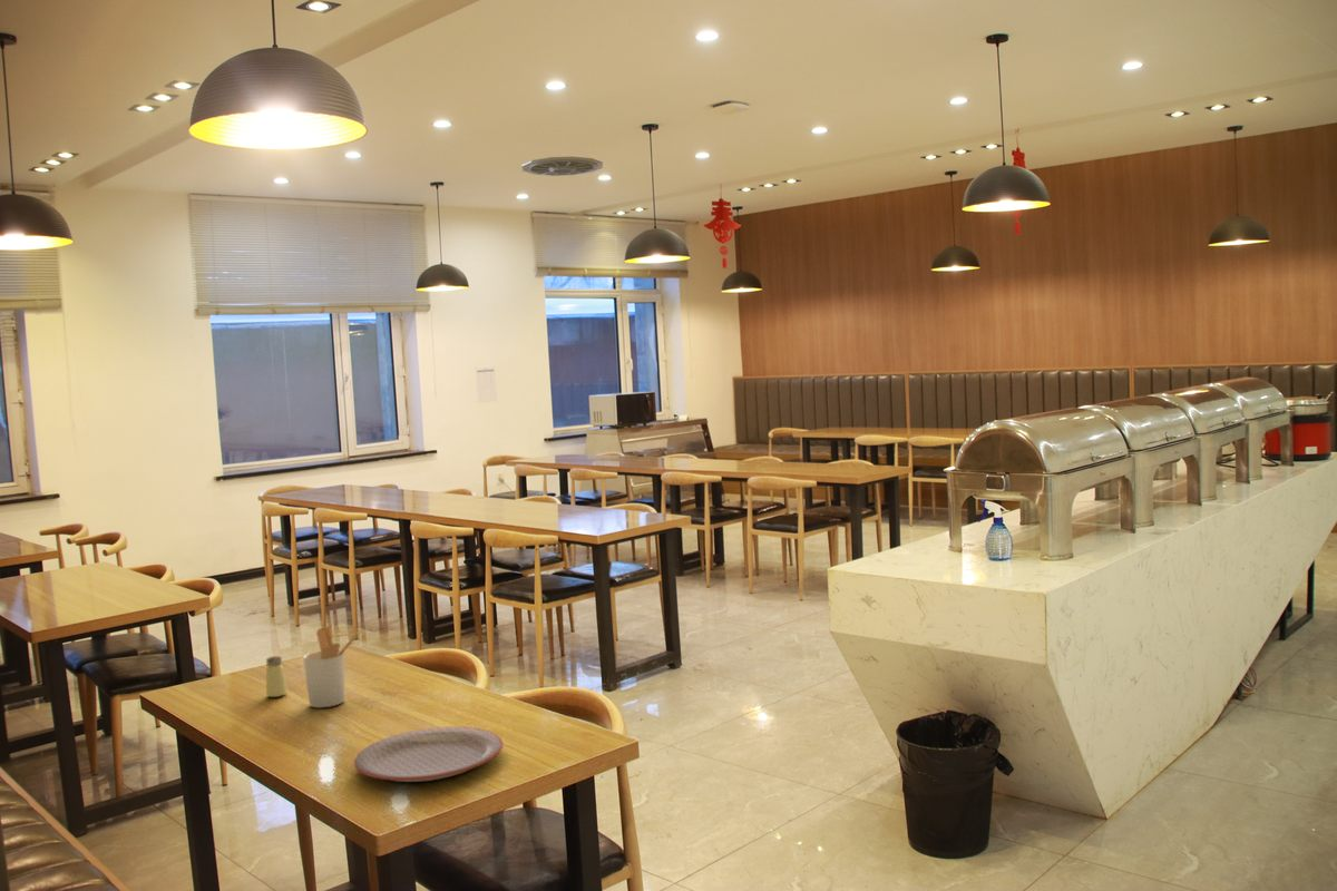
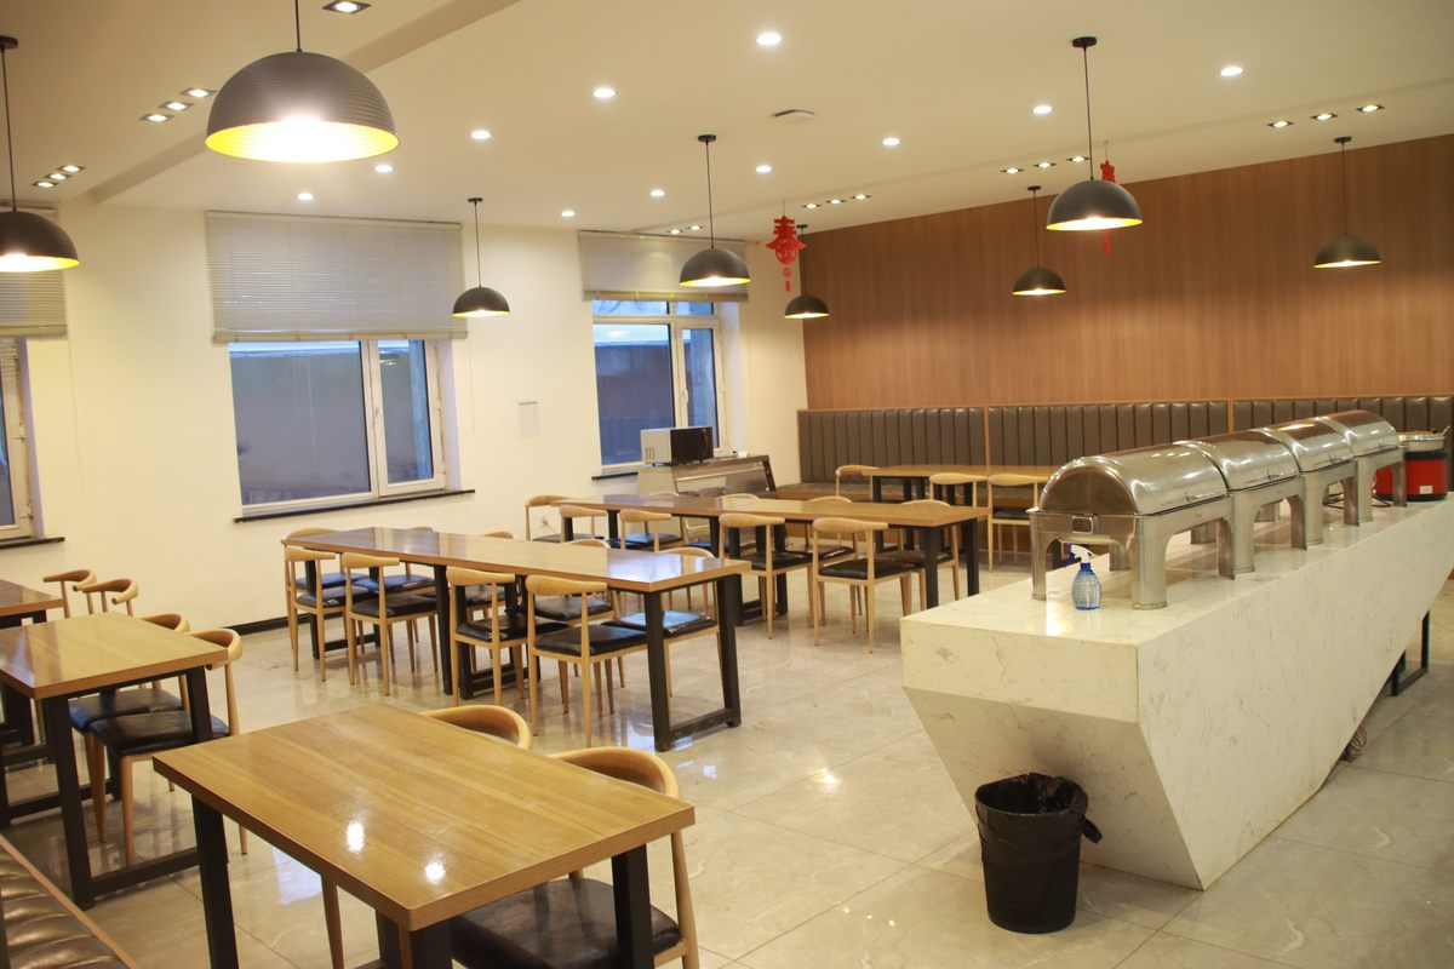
- saltshaker (275, 675)
- ceiling vent (562, 168)
- utensil holder (335, 665)
- plate (430, 756)
